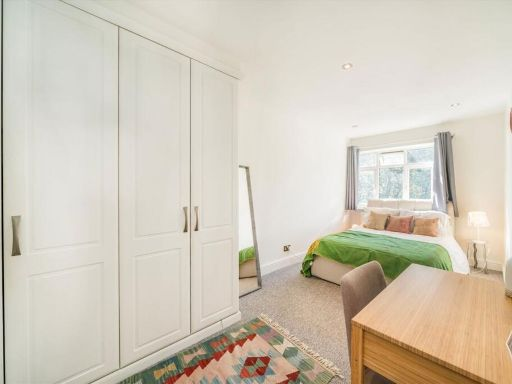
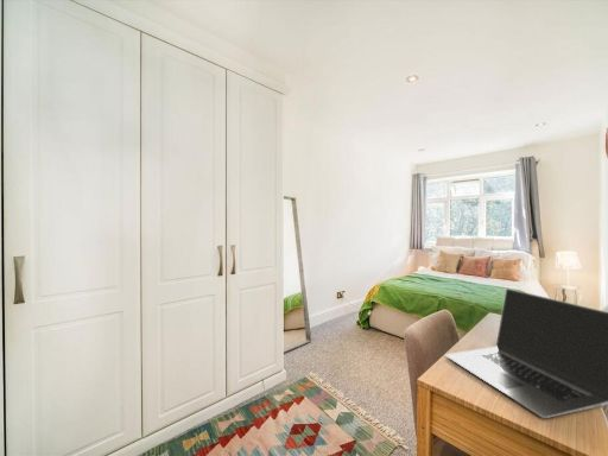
+ laptop (520, 338)
